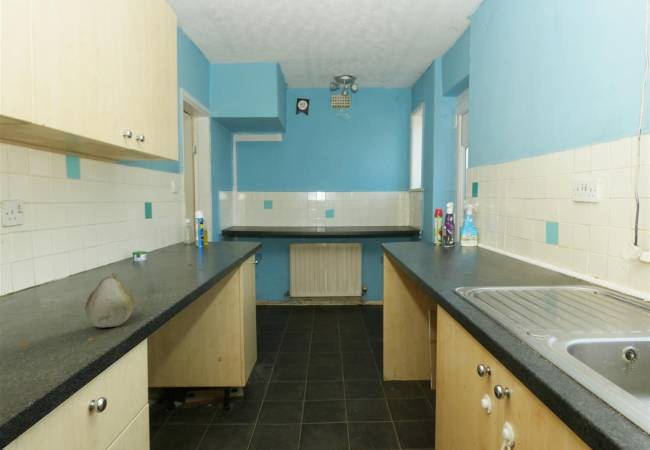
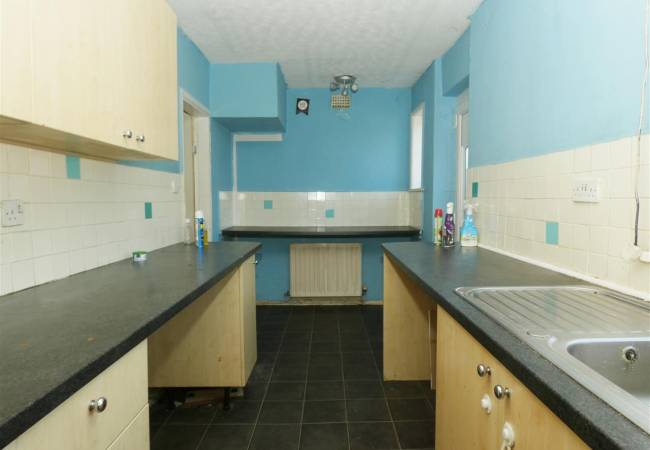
- fruit (110, 300)
